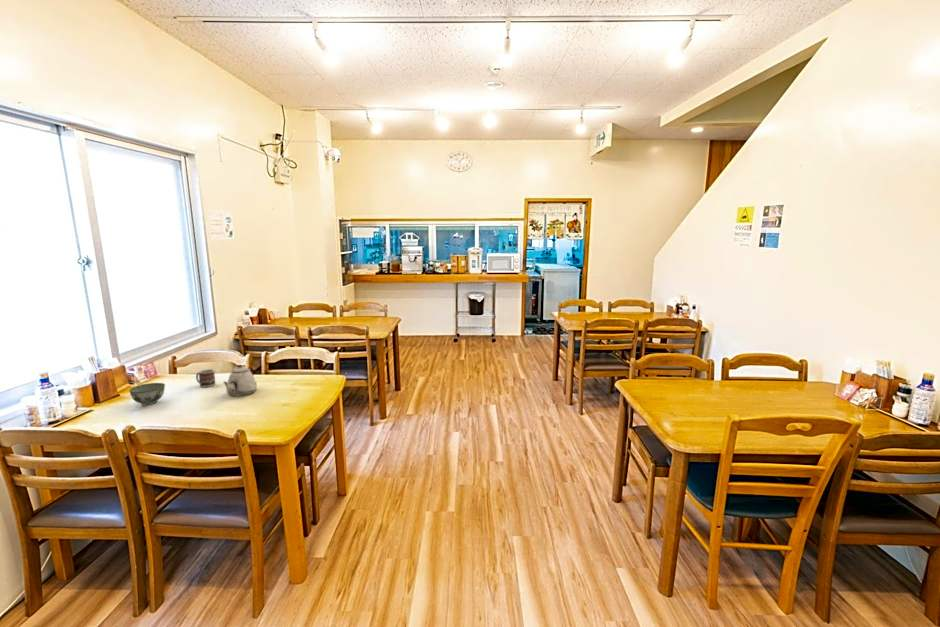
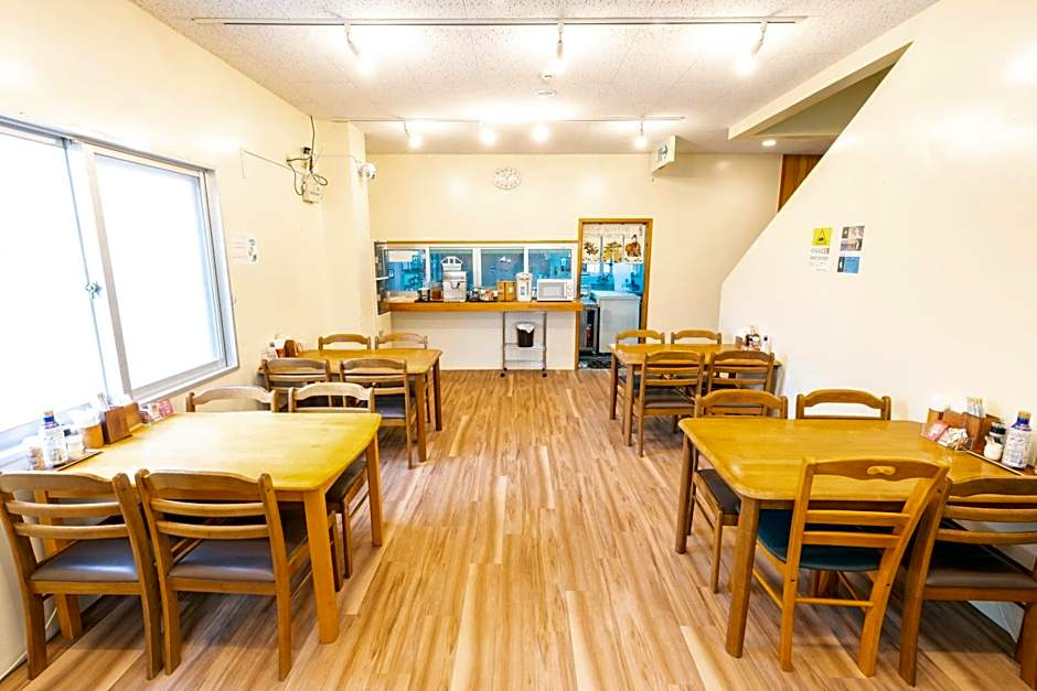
- teapot (239, 379)
- bowl (148, 395)
- cup (204, 378)
